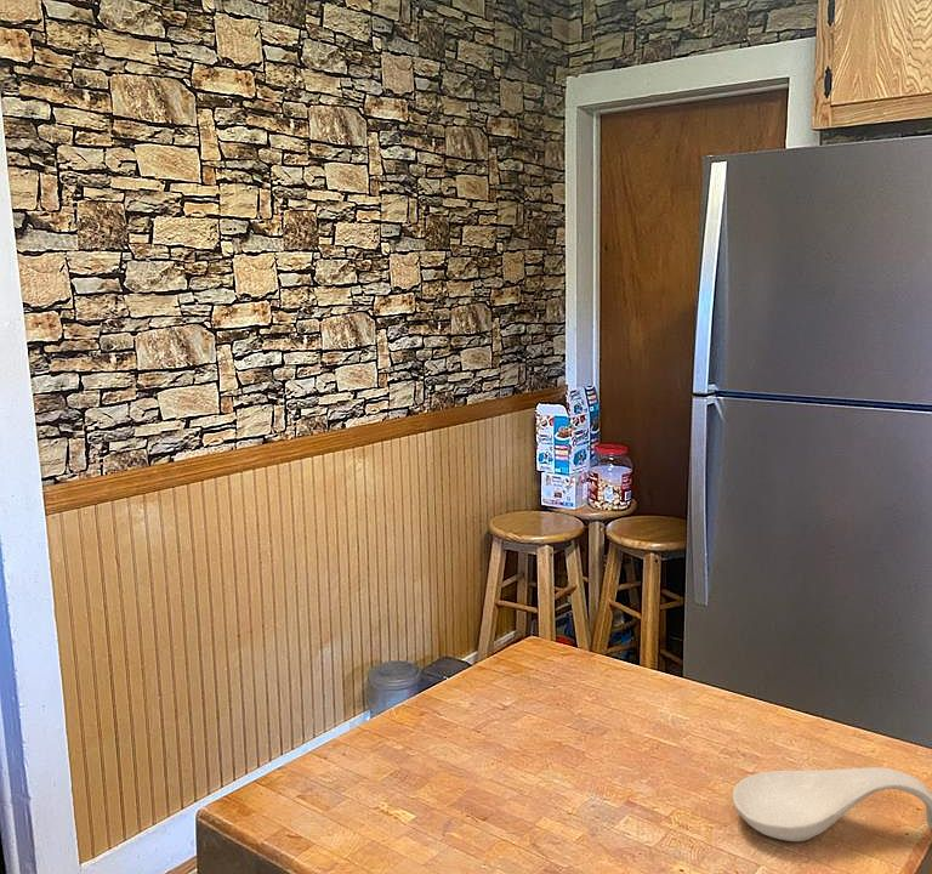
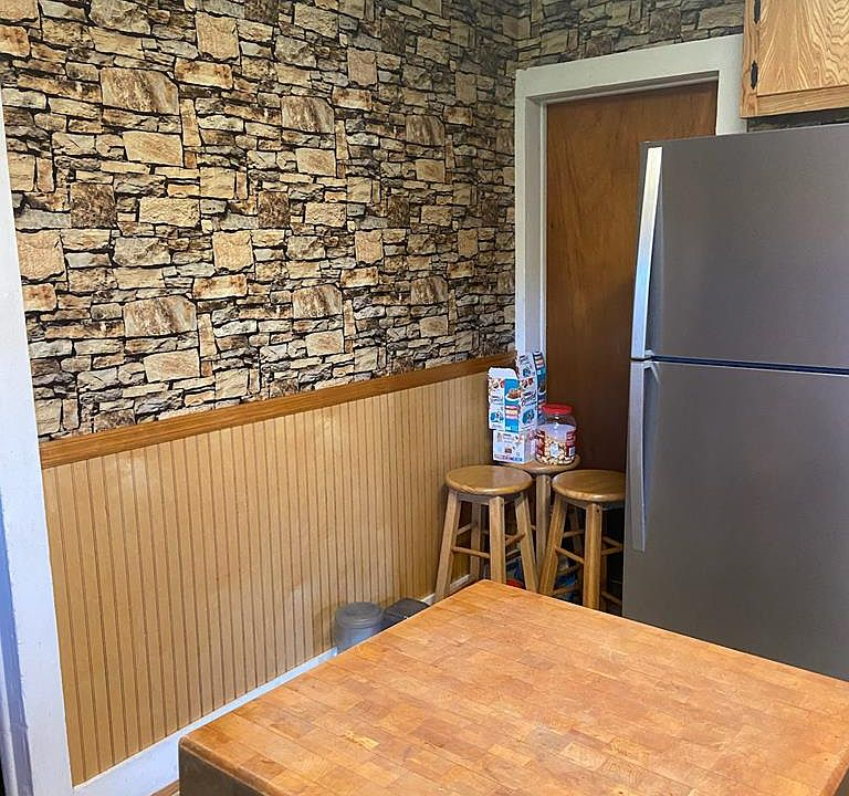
- spoon rest (836, 800)
